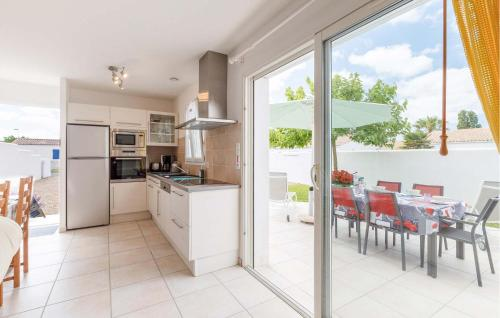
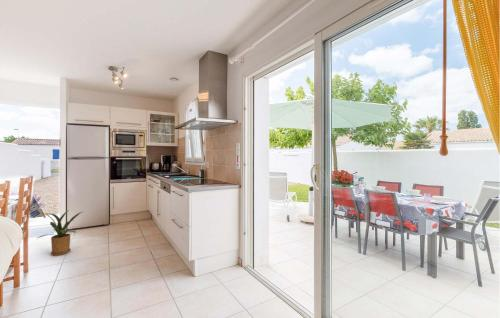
+ house plant (62, 231)
